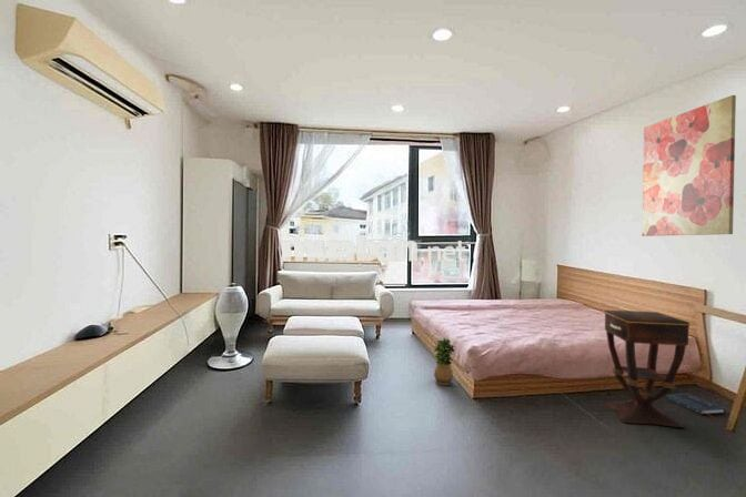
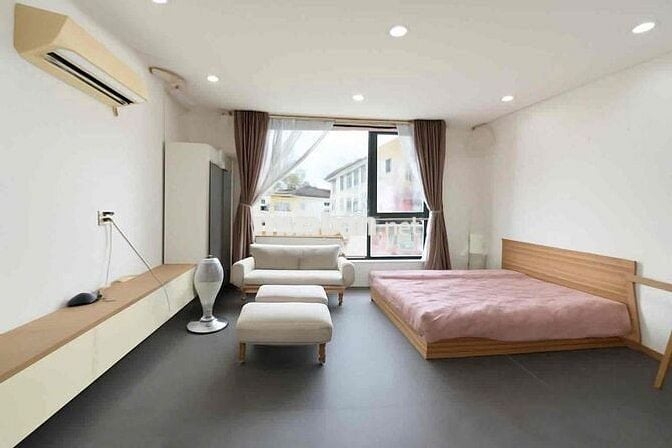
- side table (641, 367)
- potted plant (444, 358)
- book (700, 406)
- wall art (683, 174)
